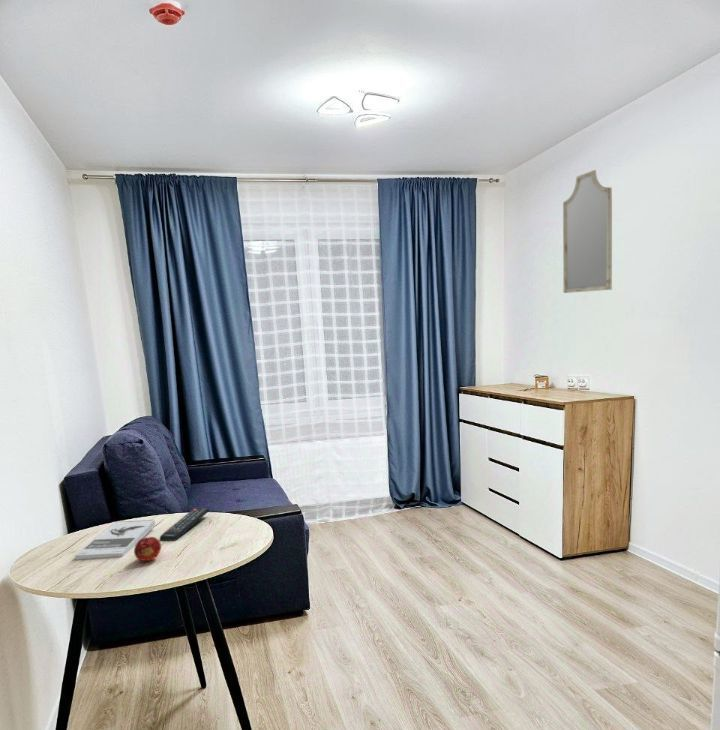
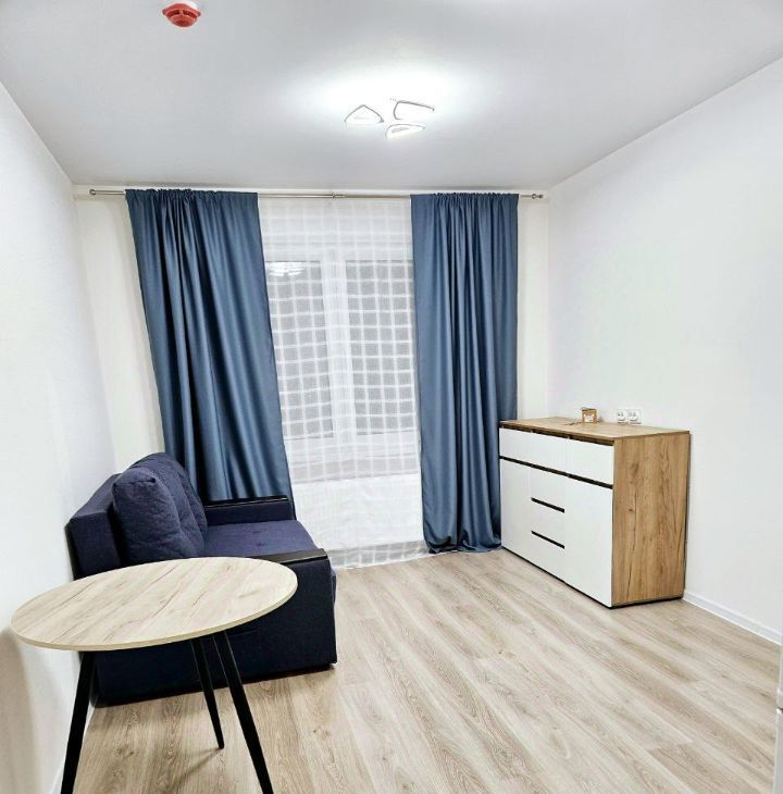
- remote control (186, 524)
- home mirror (585, 233)
- fruit (148, 548)
- book (118, 539)
